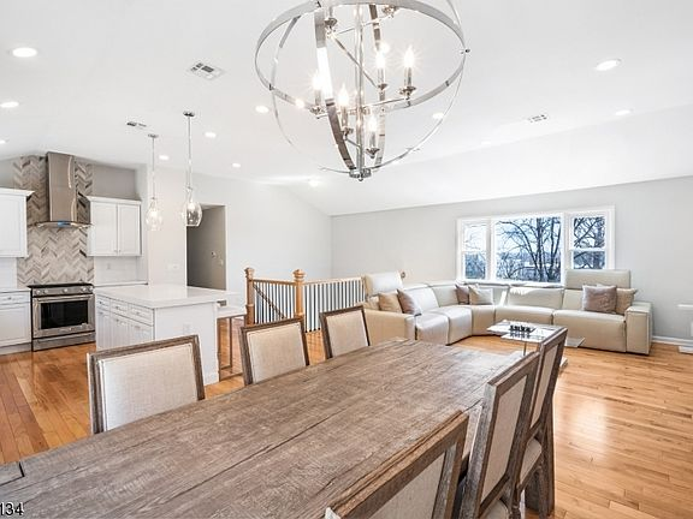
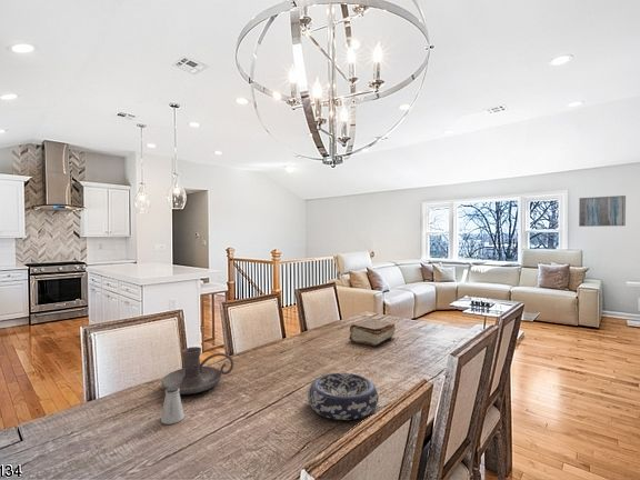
+ decorative bowl (342, 394)
+ candle holder (199, 367)
+ saltshaker (172, 402)
+ wall art (601, 211)
+ book (372, 330)
